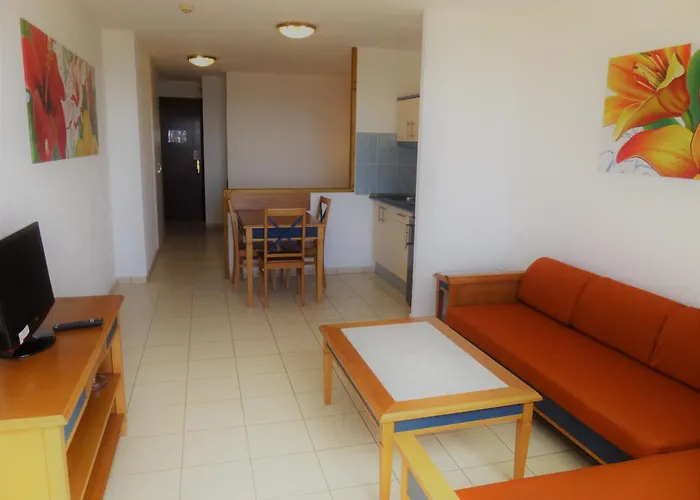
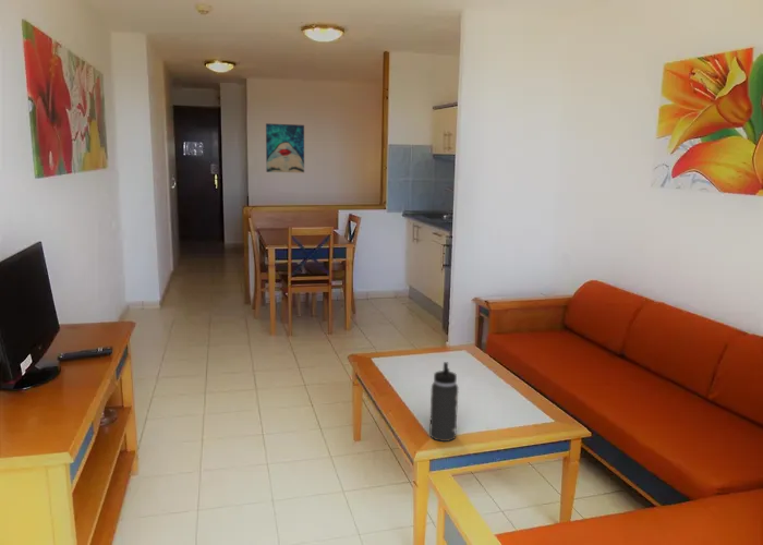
+ thermos bottle (444, 398)
+ wall art (284, 148)
